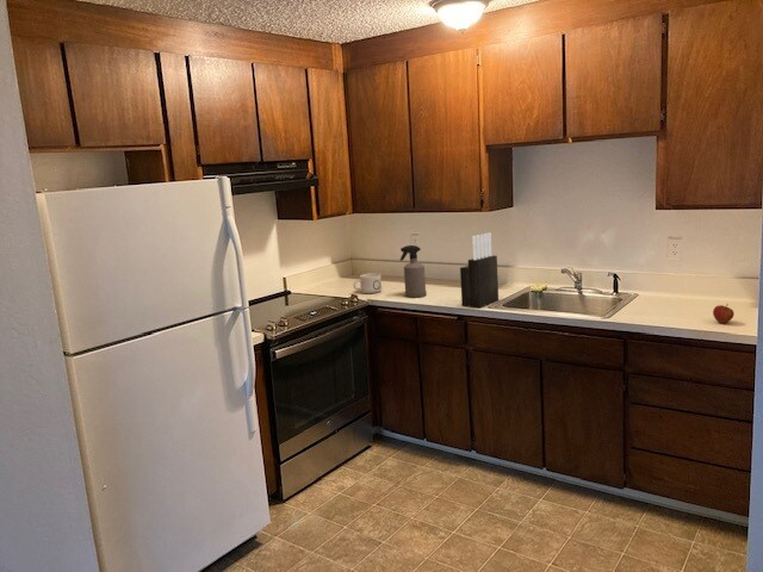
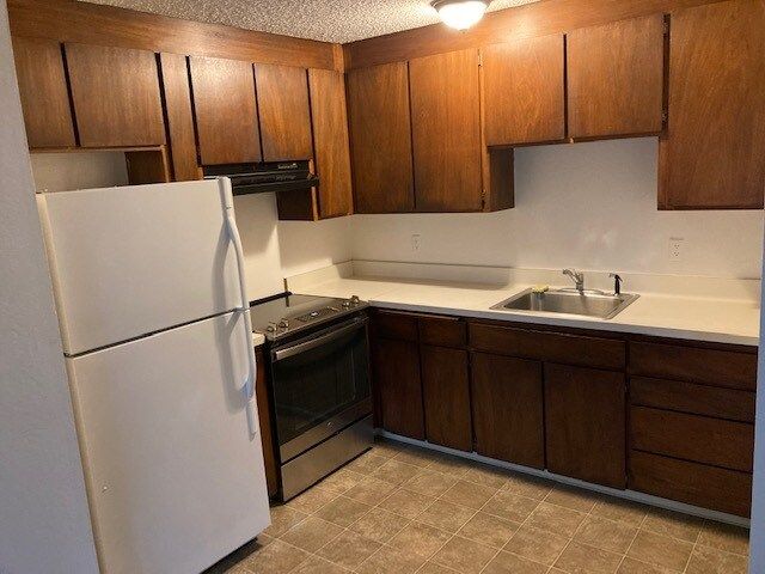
- knife block (477, 268)
- apple (722, 312)
- spray bottle (412, 271)
- mug (366, 284)
